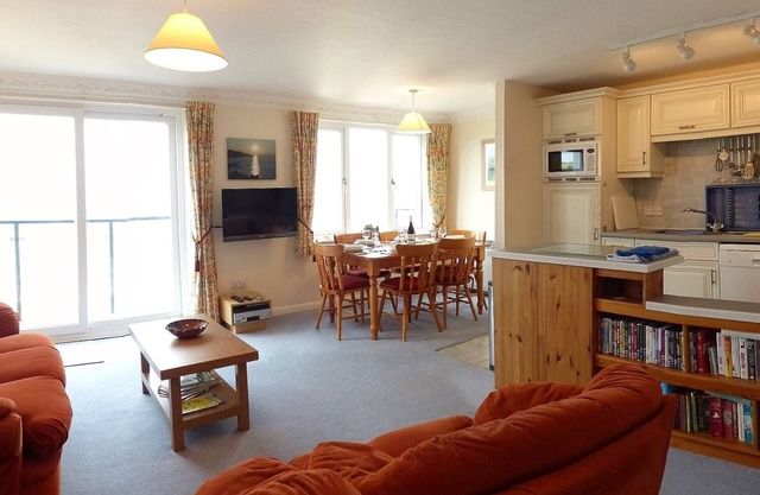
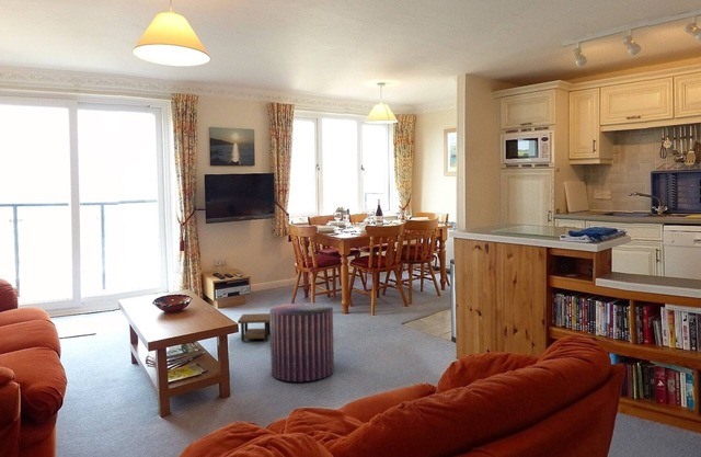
+ side table (269, 327)
+ stool (301, 340)
